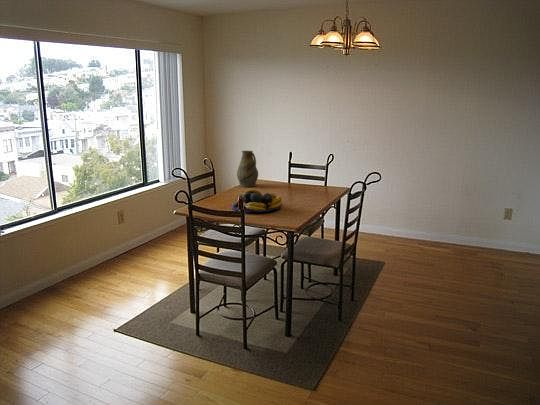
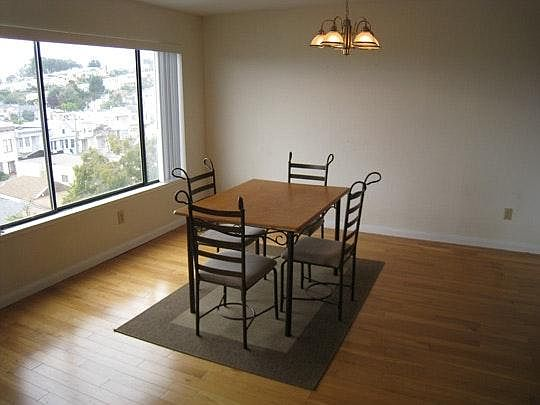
- pitcher (248, 168)
- fruit bowl (256, 198)
